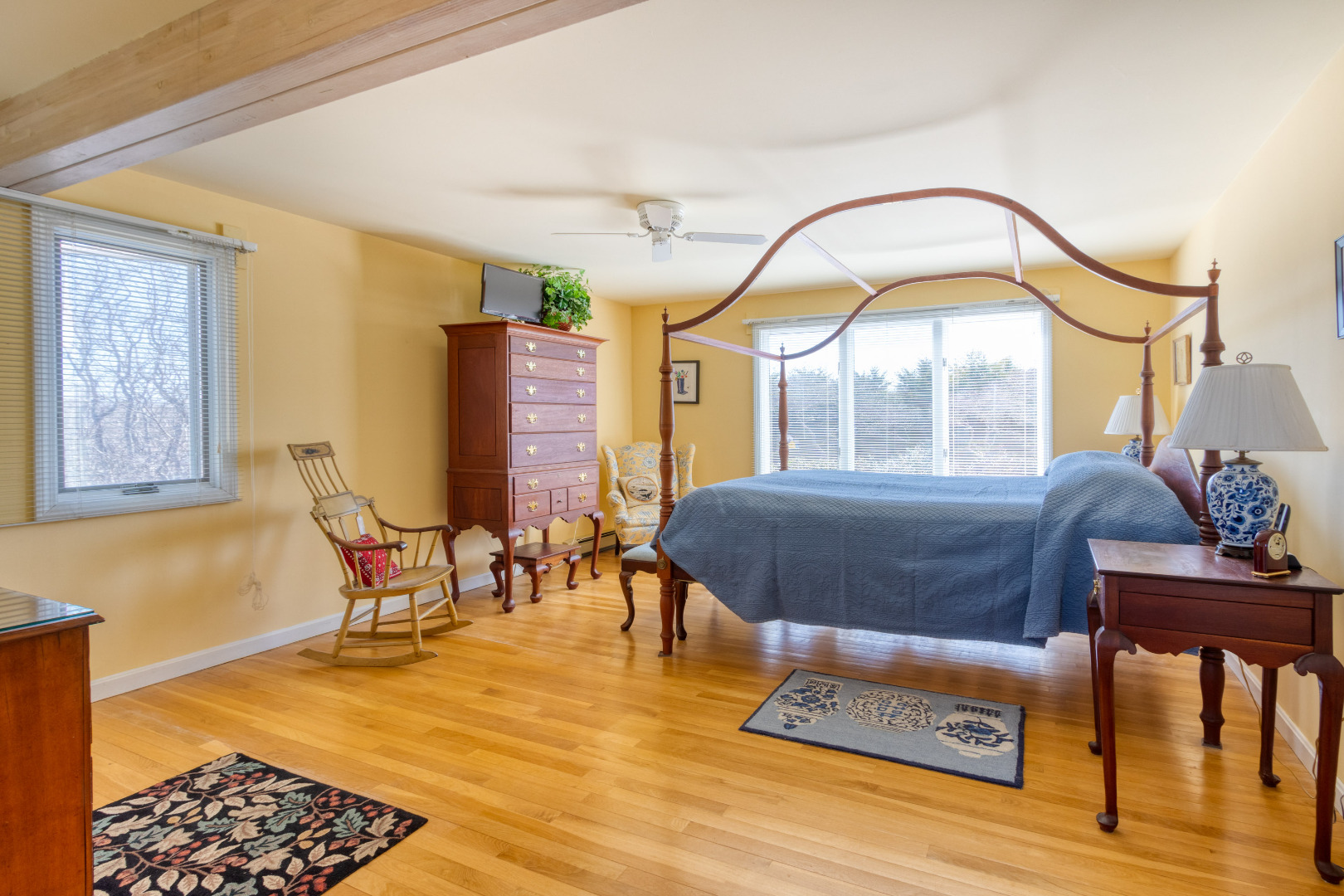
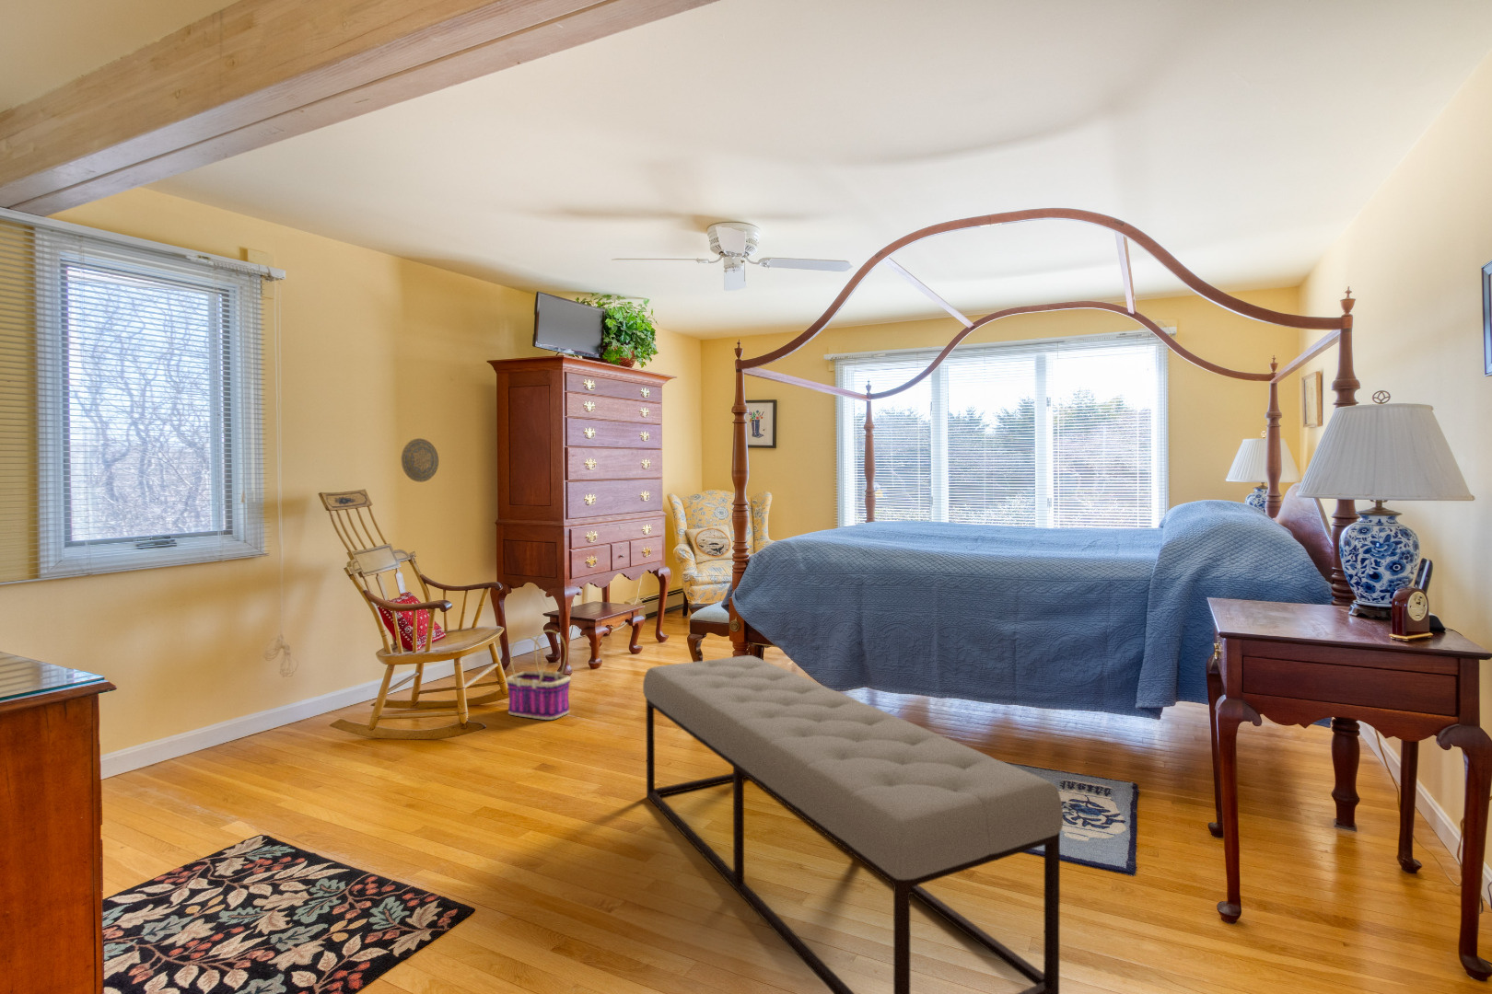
+ bench (803, 790)
+ decorative plate (421, 460)
+ basket (538, 672)
